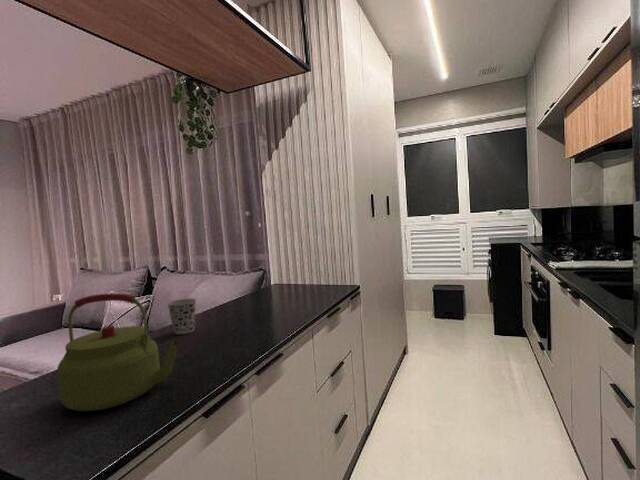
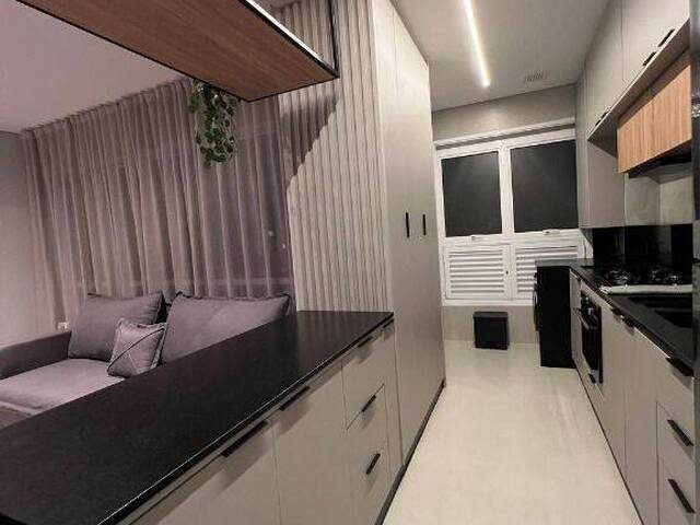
- kettle (122, 342)
- cup (183, 316)
